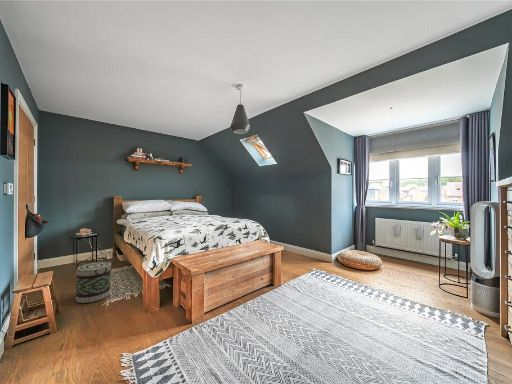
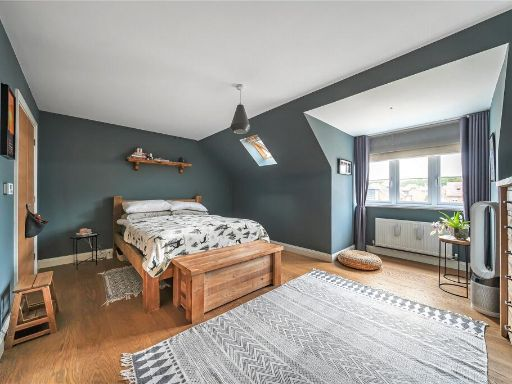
- basket (95, 279)
